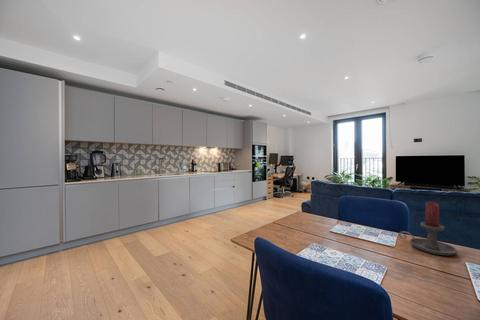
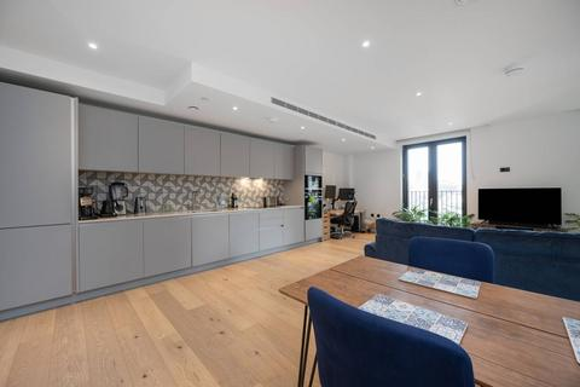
- candle holder (425, 224)
